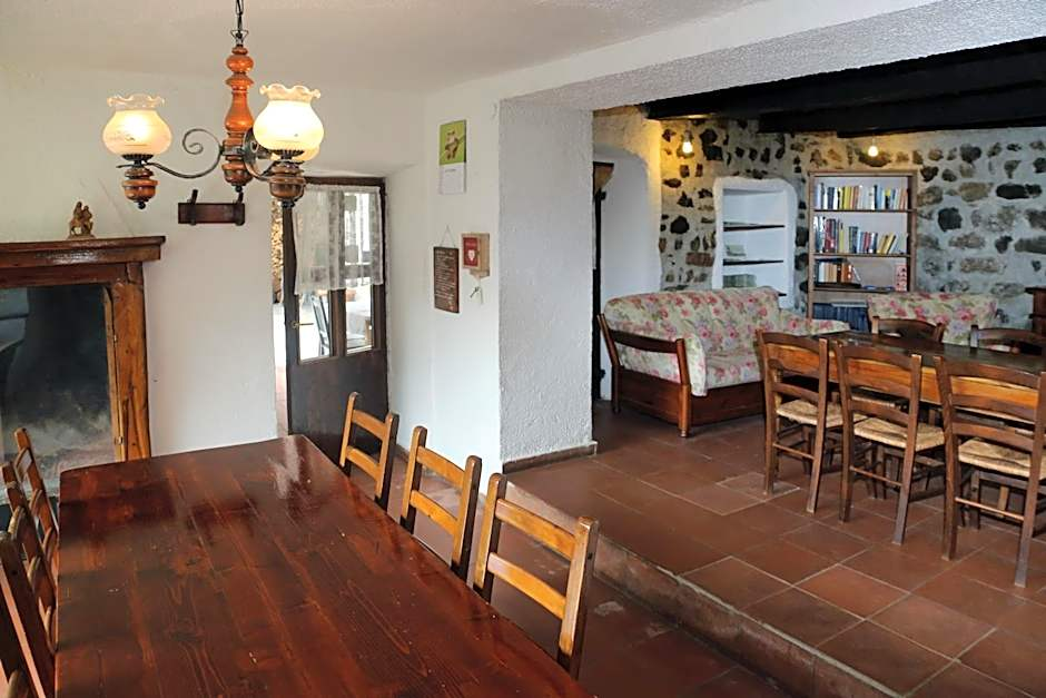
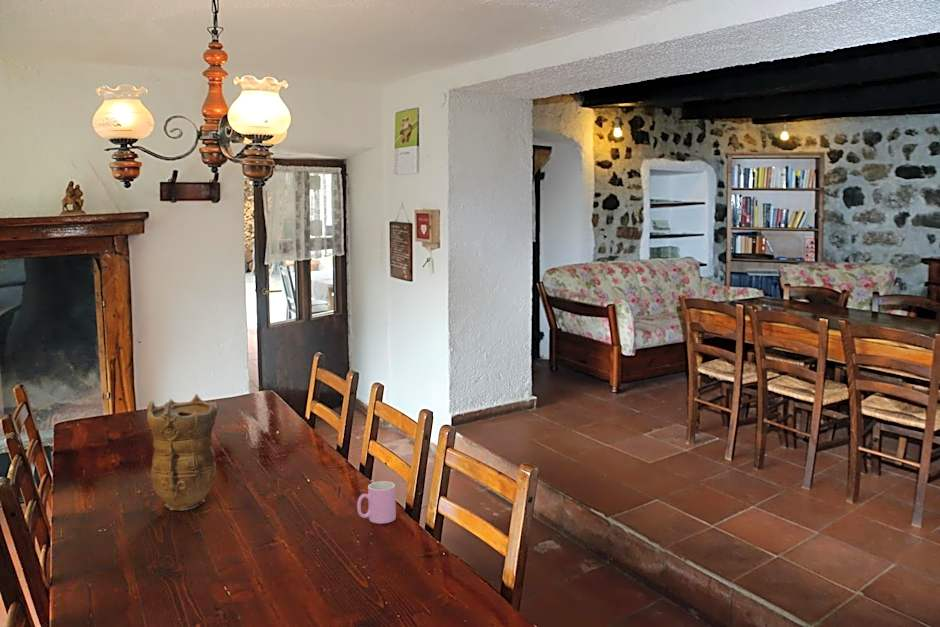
+ cup (376, 503)
+ vase (183, 449)
